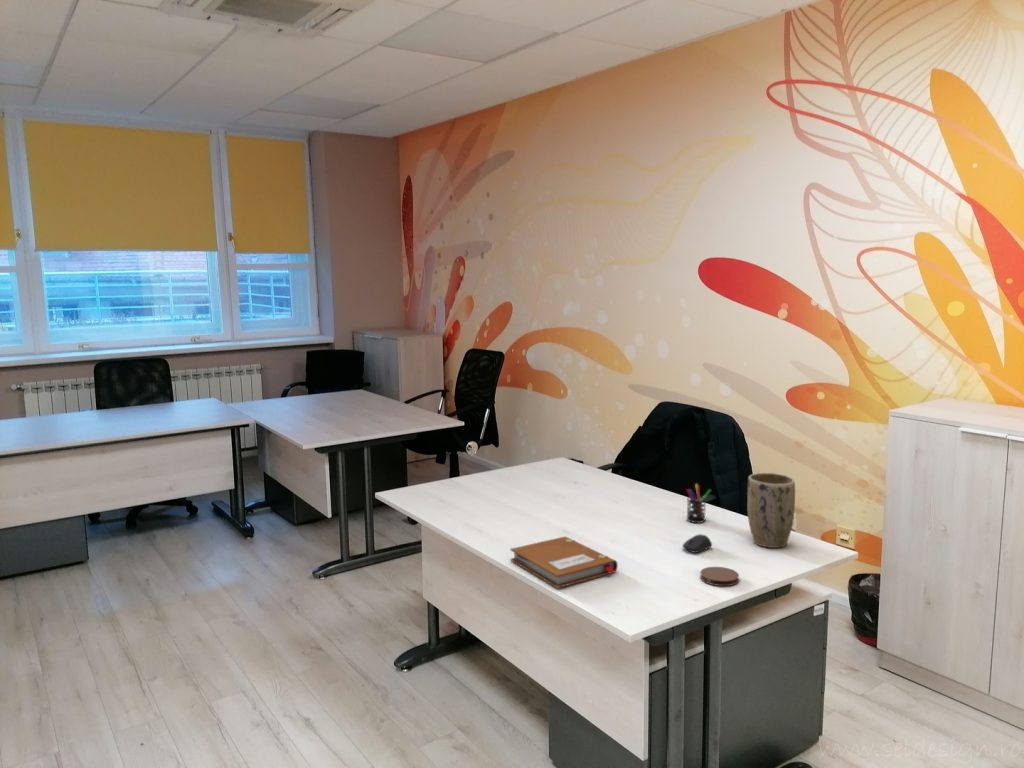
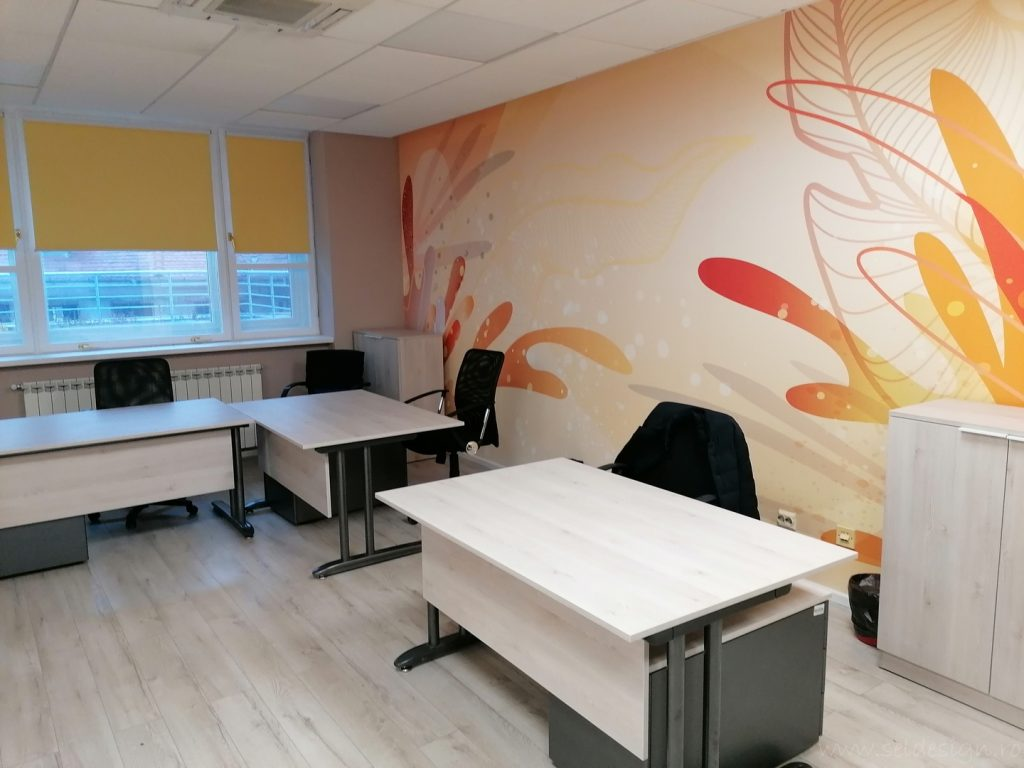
- coaster (719, 576)
- pen holder (698, 502)
- plant pot (770, 510)
- notebook (564, 560)
- computer mouse (697, 542)
